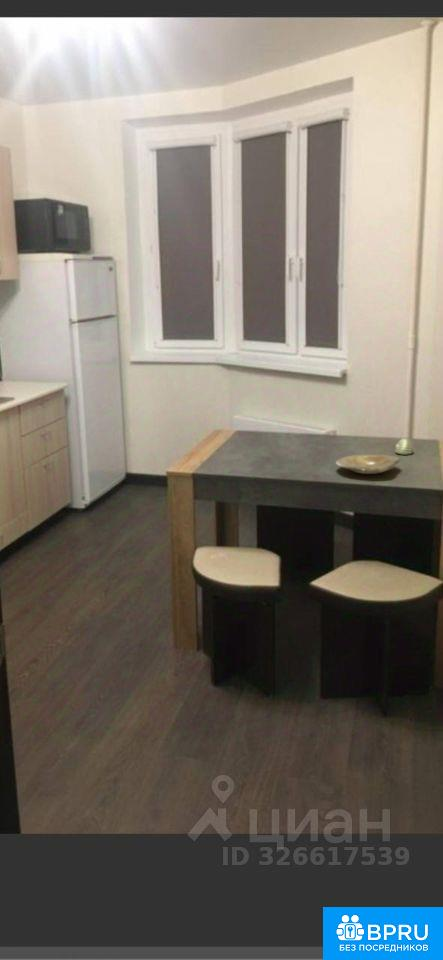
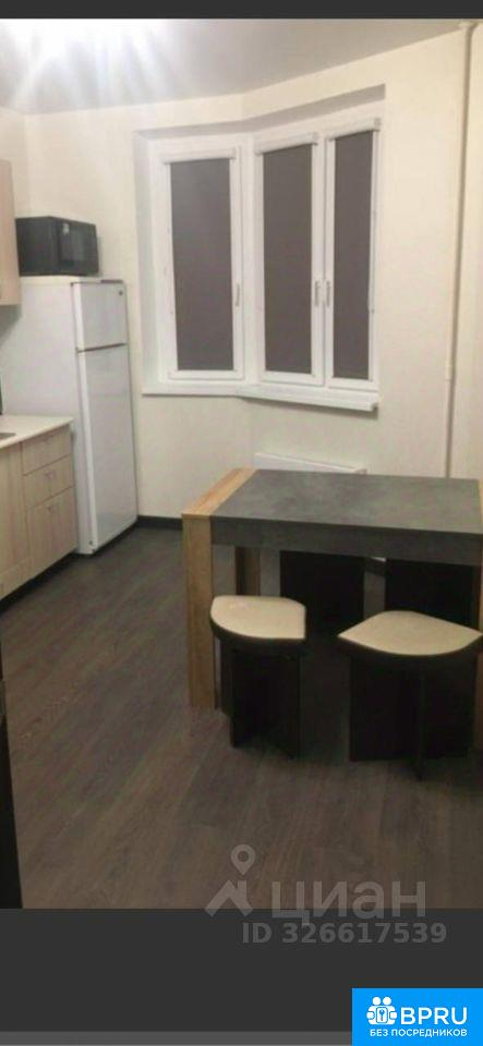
- plate (367, 464)
- decorative egg (403, 445)
